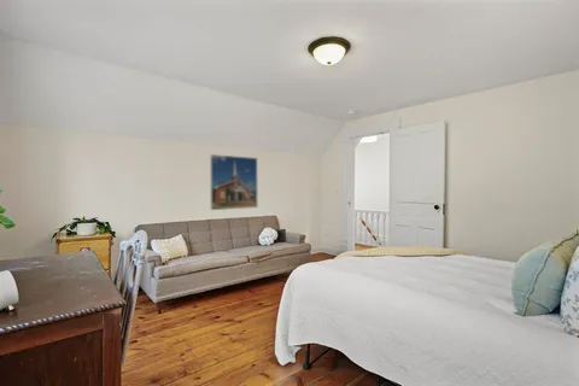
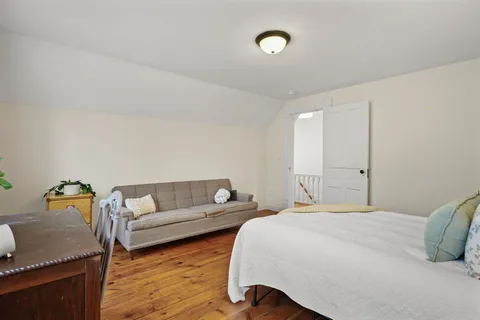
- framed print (234, 182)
